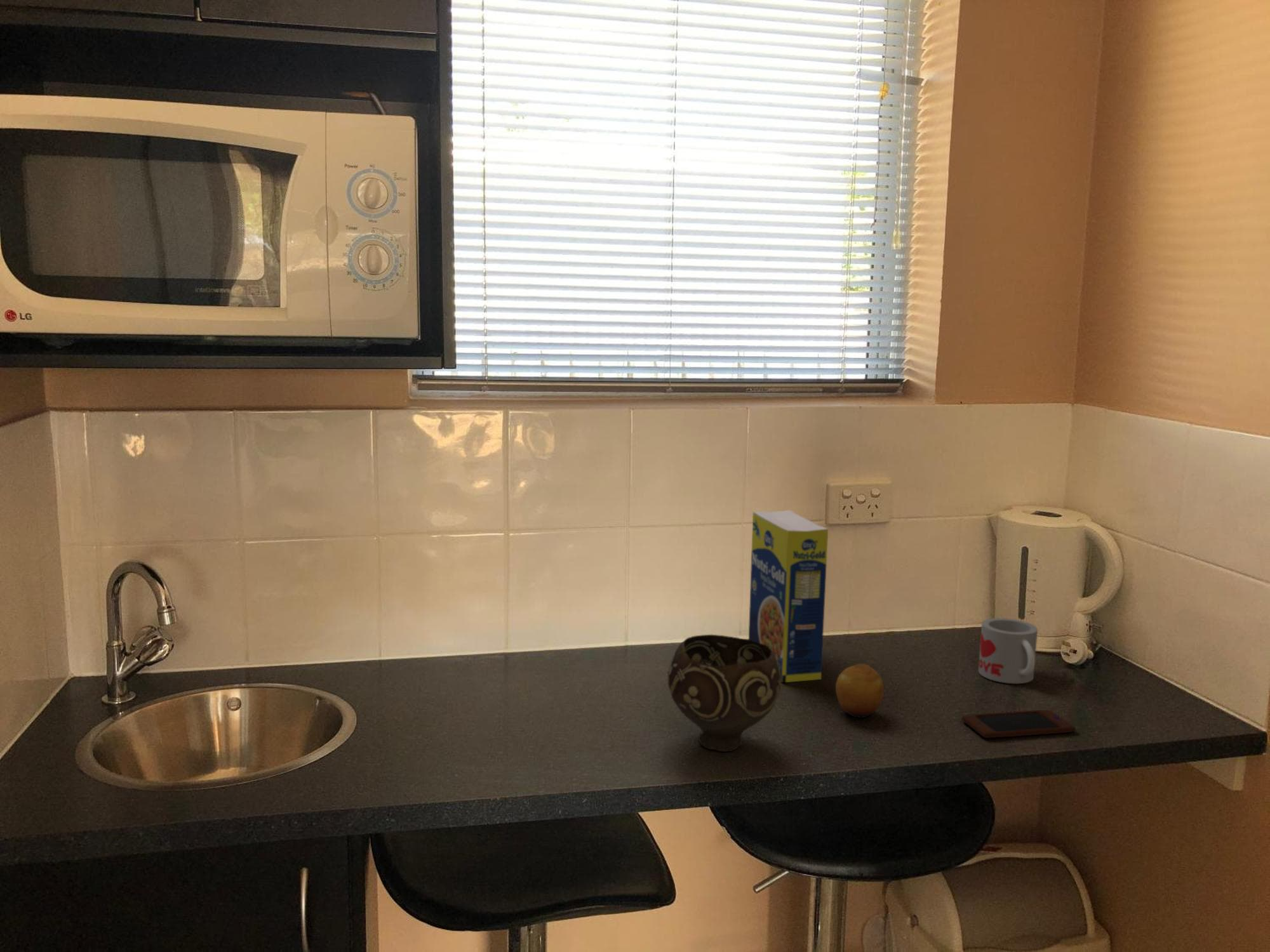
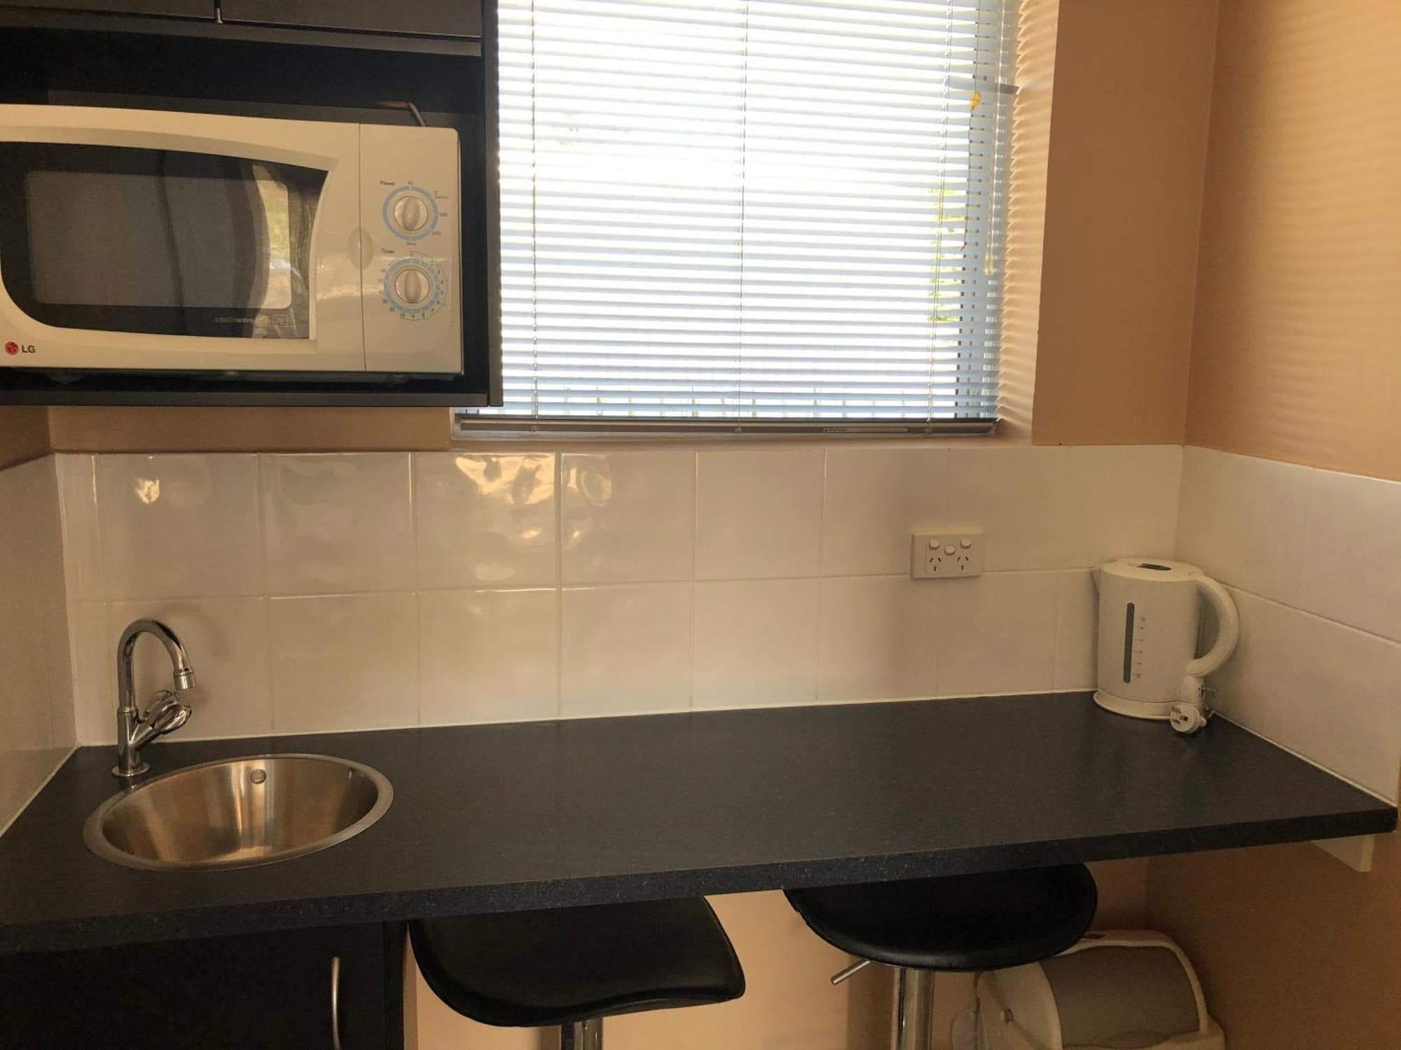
- mug (1012, 653)
- fruit (859, 689)
- legume (786, 593)
- smartphone (1018, 723)
- bowl (723, 693)
